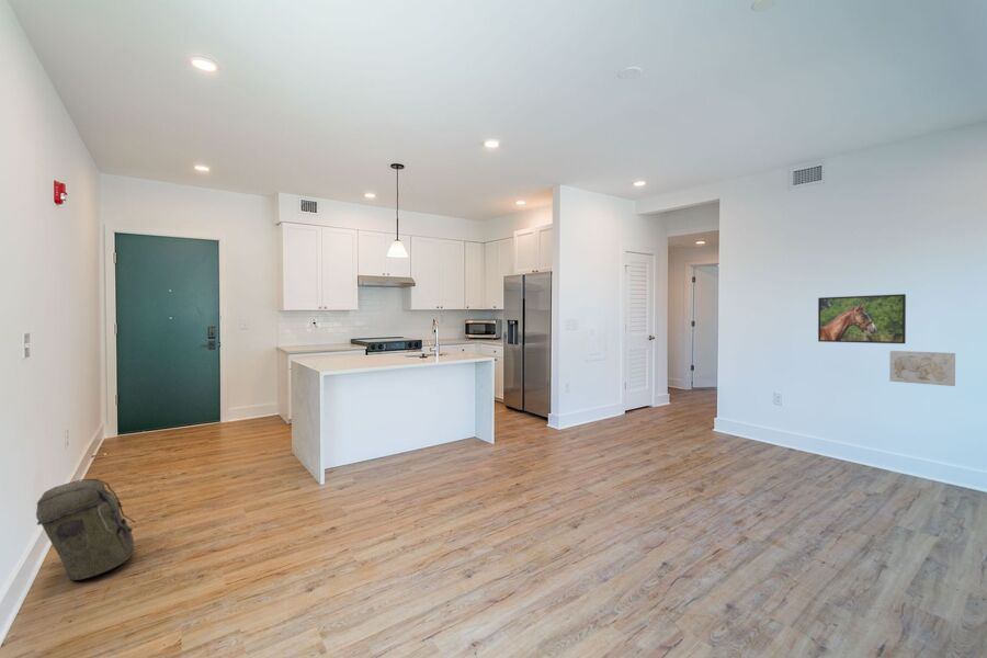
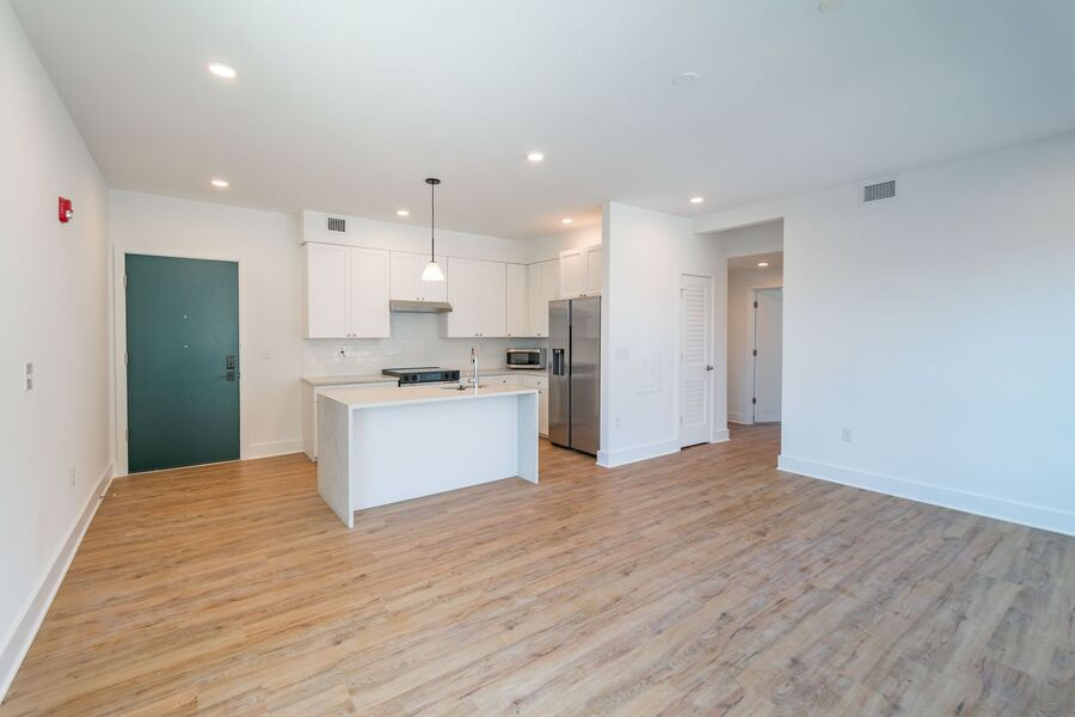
- wall art (921, 367)
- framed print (859, 319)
- backpack (89, 524)
